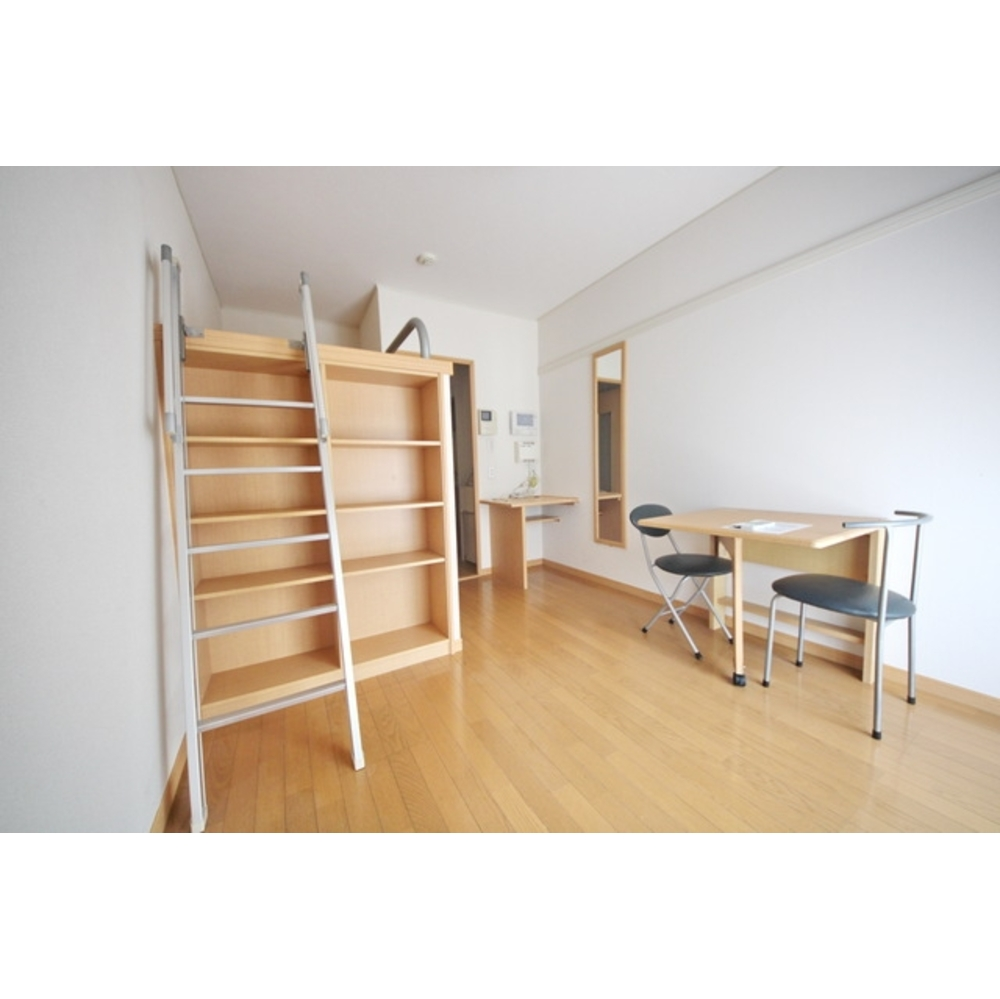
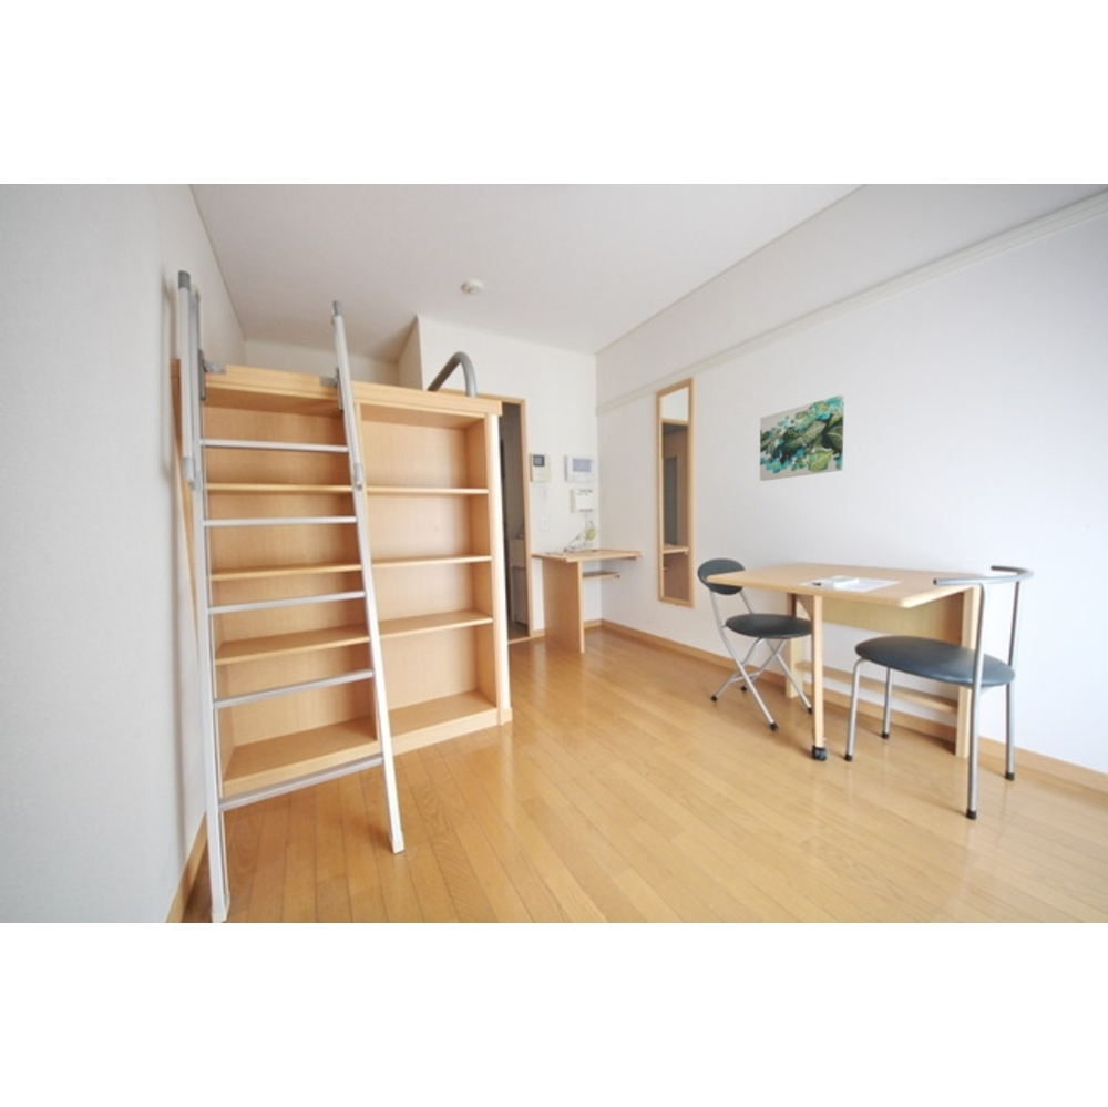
+ wall art (798, 441)
